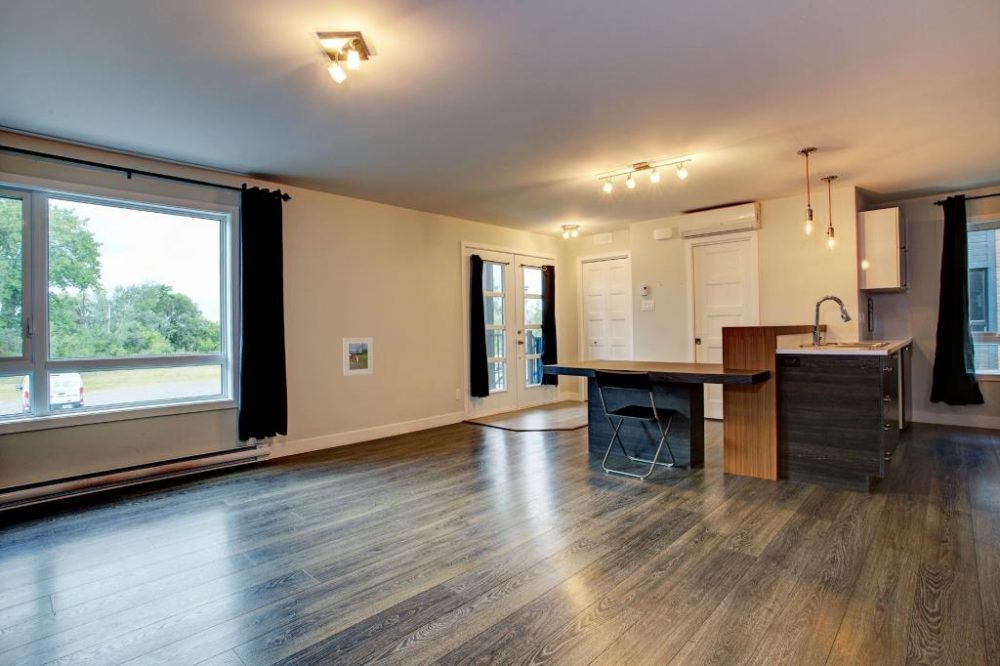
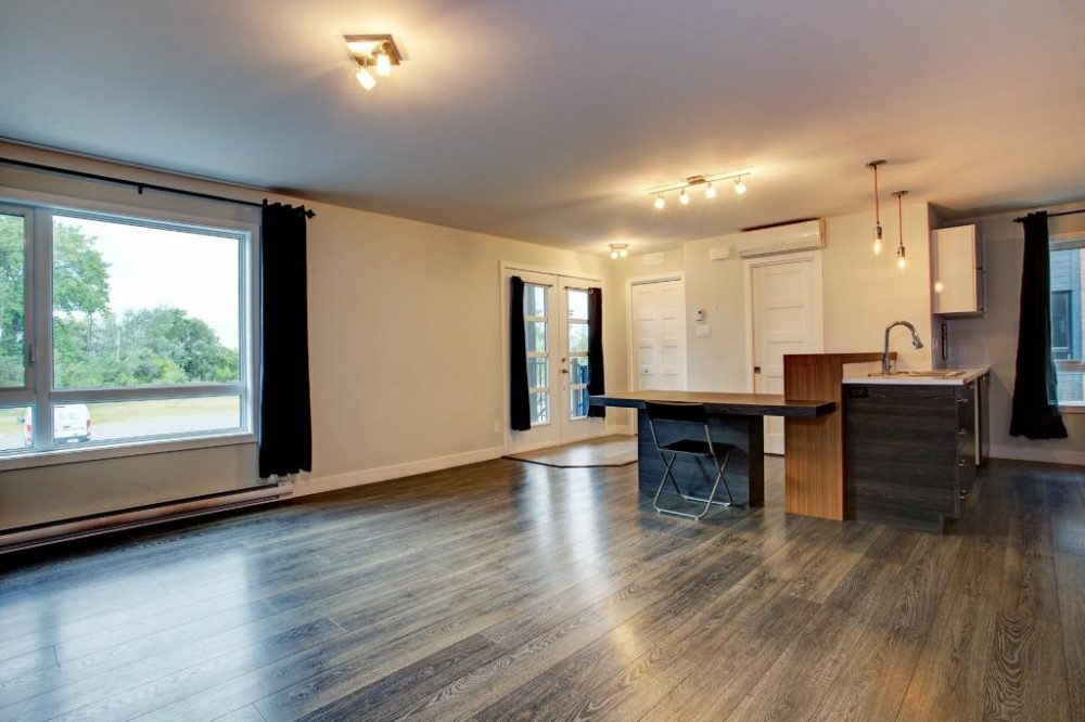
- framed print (358, 356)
